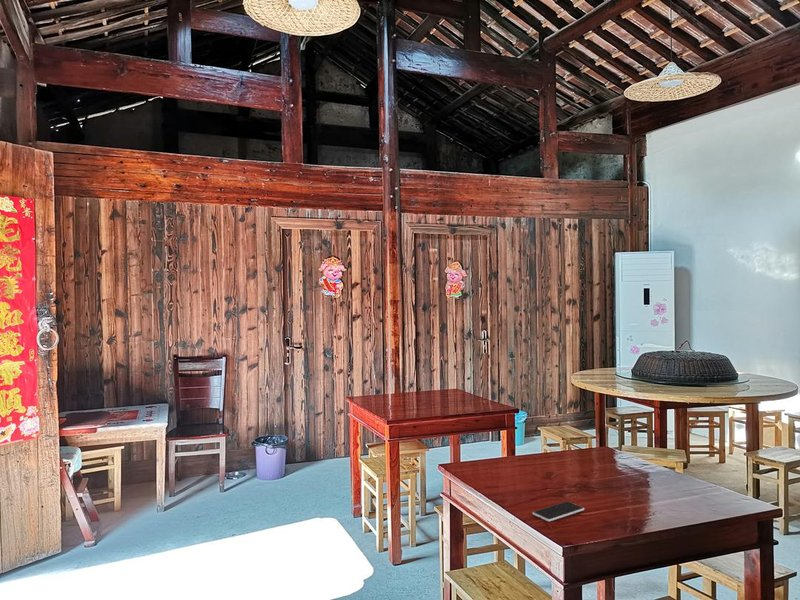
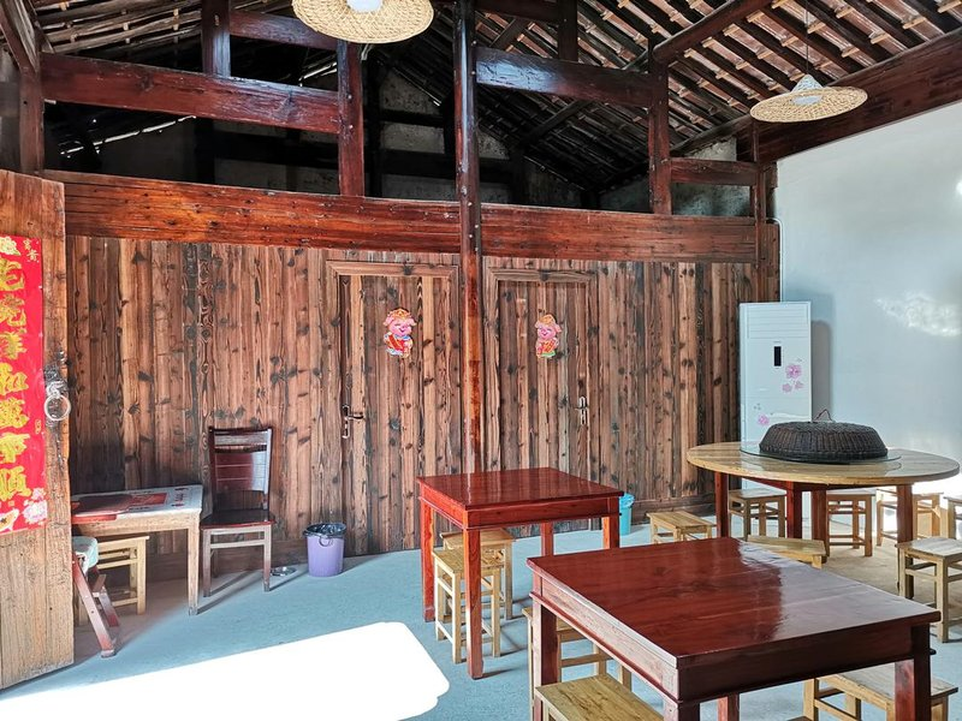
- smartphone (558, 511)
